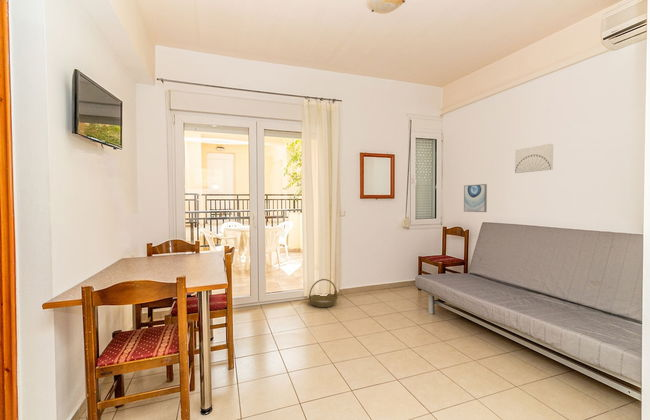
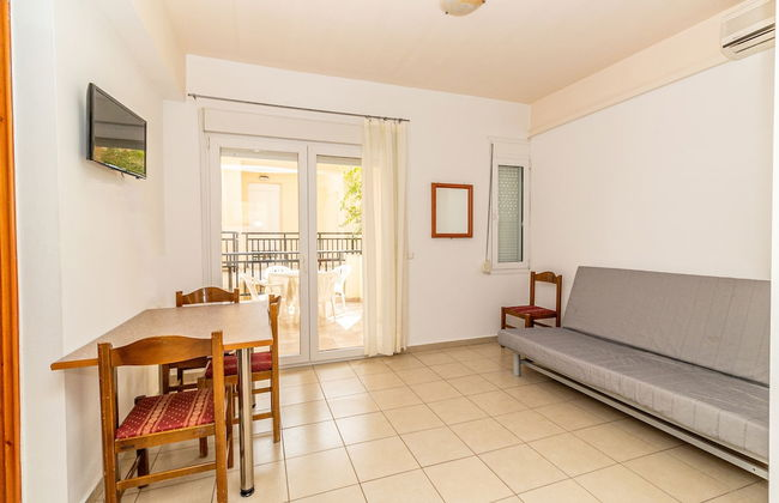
- basket (323, 296)
- wall art (474, 198)
- wall art (533, 159)
